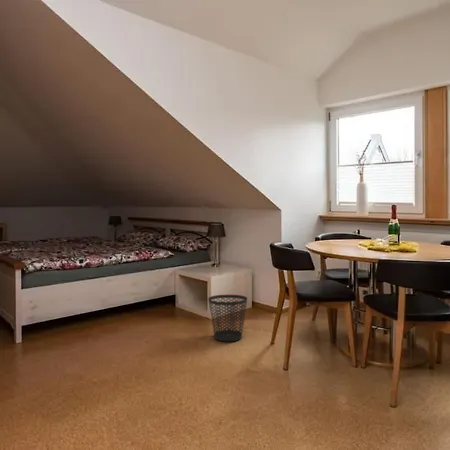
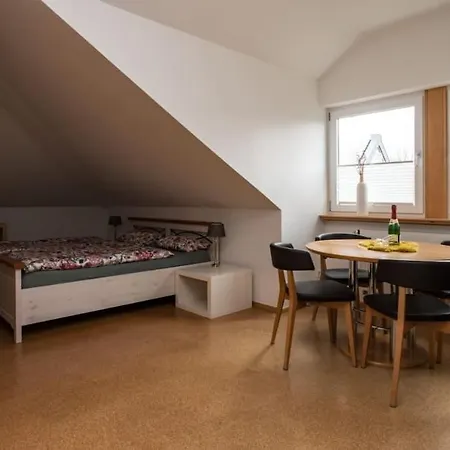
- wastebasket (227, 318)
